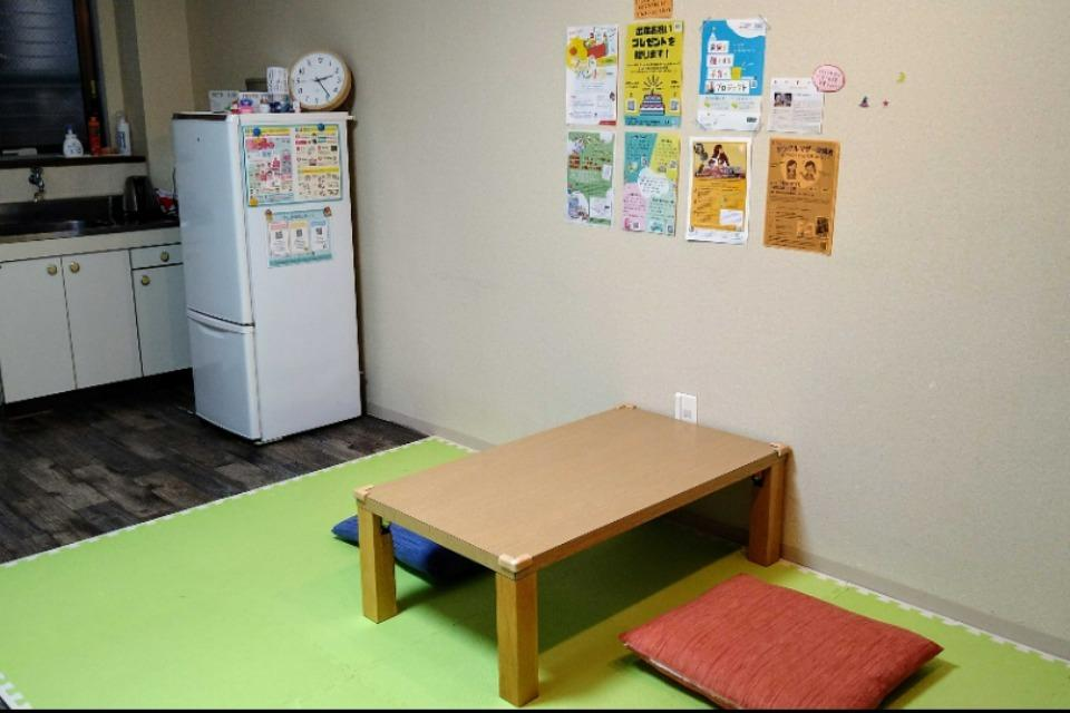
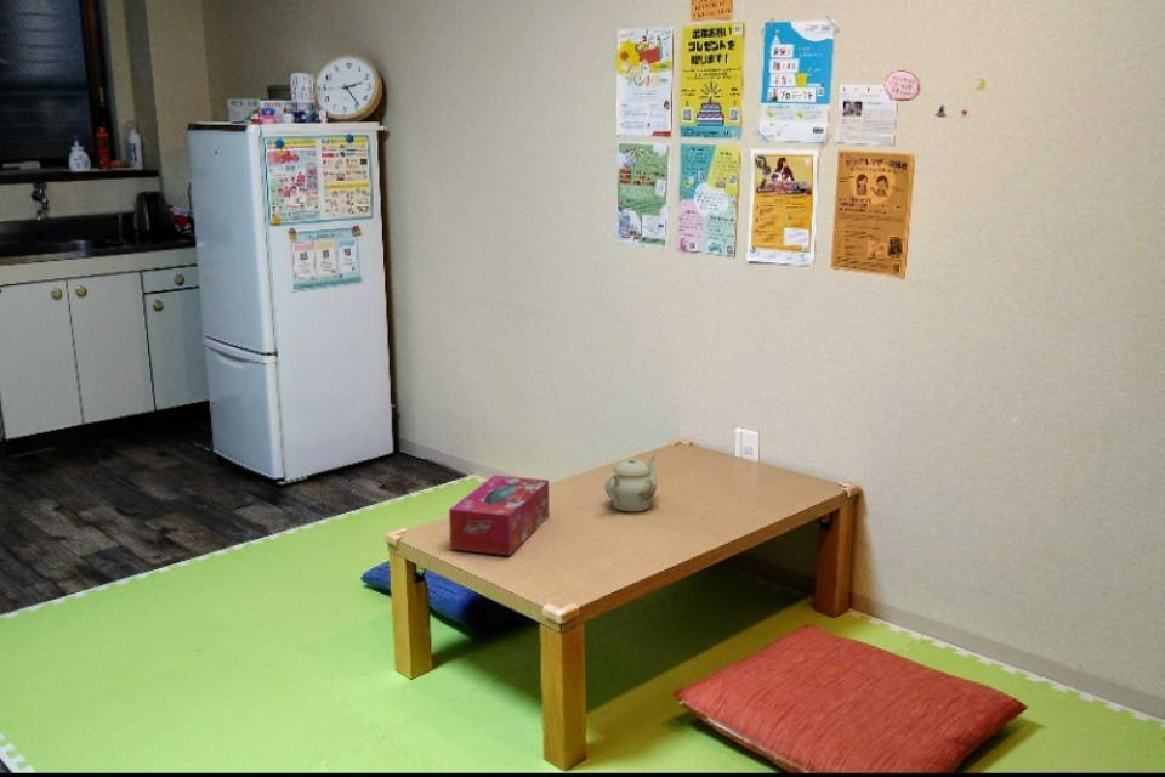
+ tissue box (501, 512)
+ teapot (630, 482)
